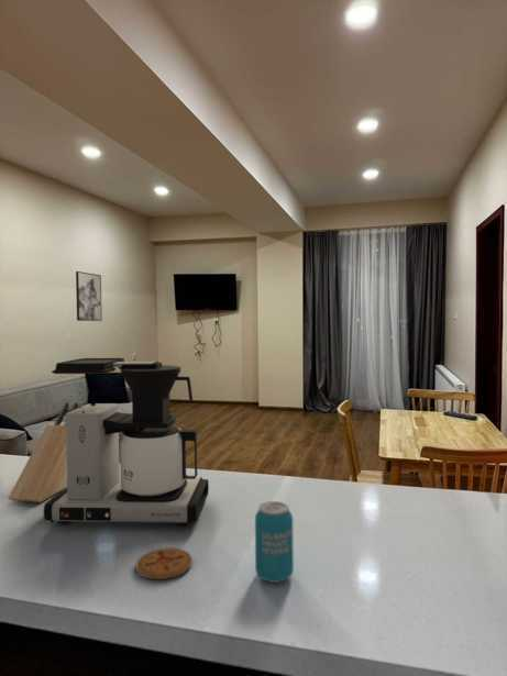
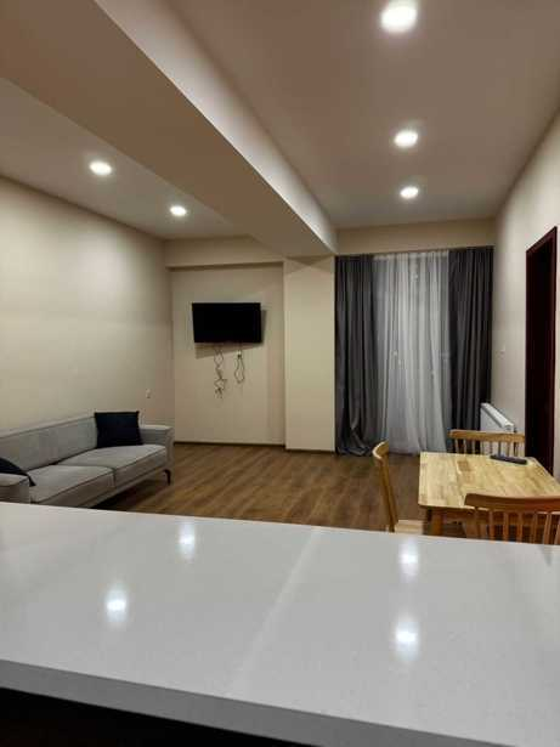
- wall art (89, 297)
- knife block (54, 446)
- coffee maker (131, 436)
- coaster (164, 562)
- beverage can (274, 541)
